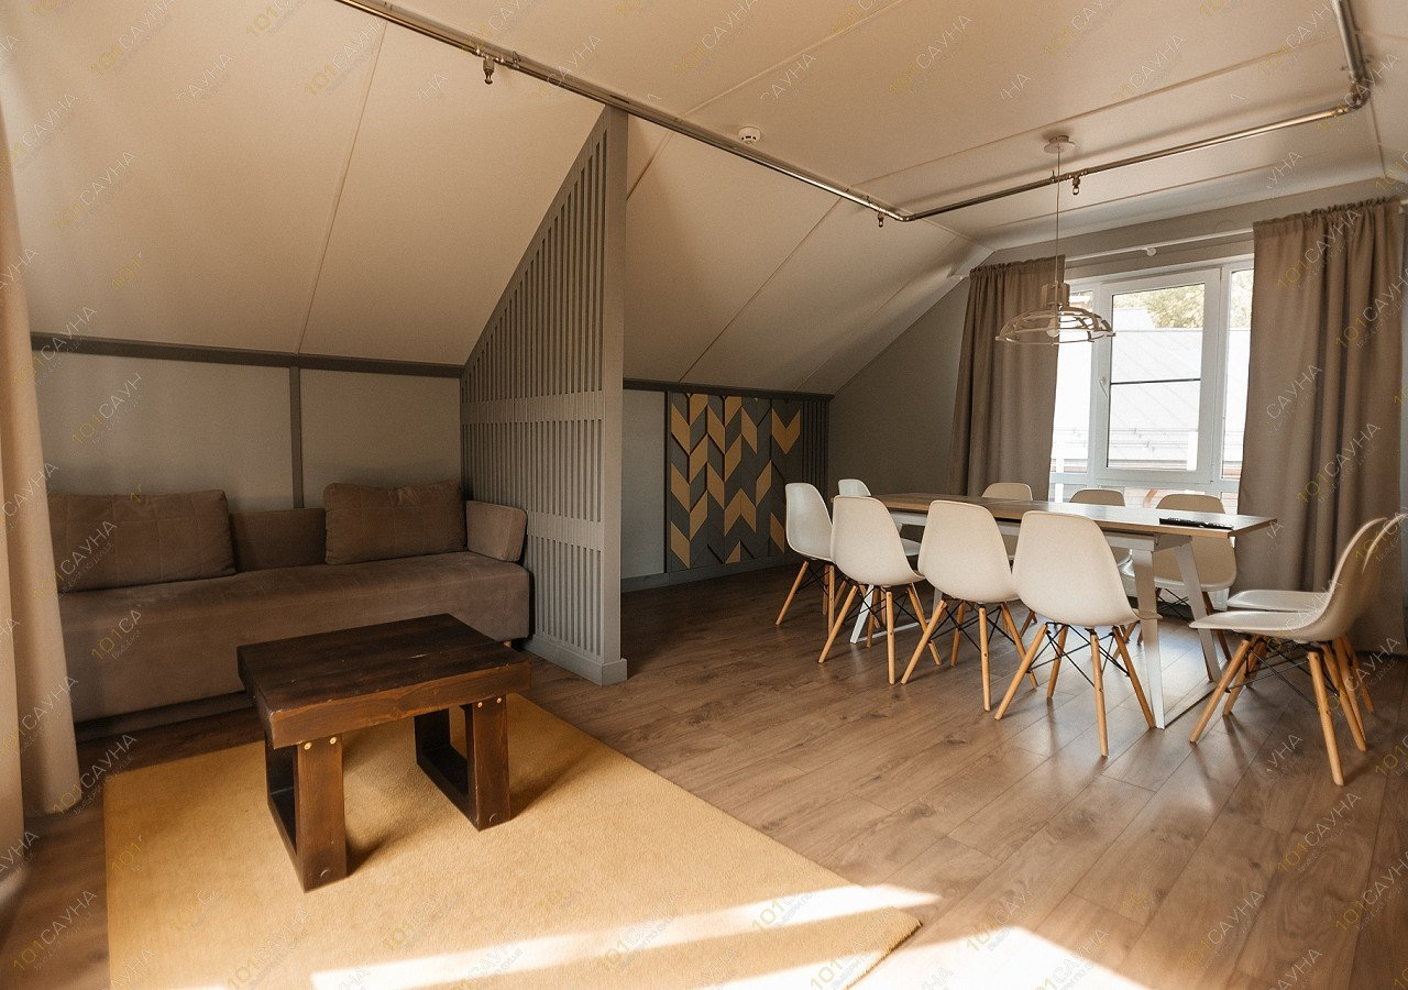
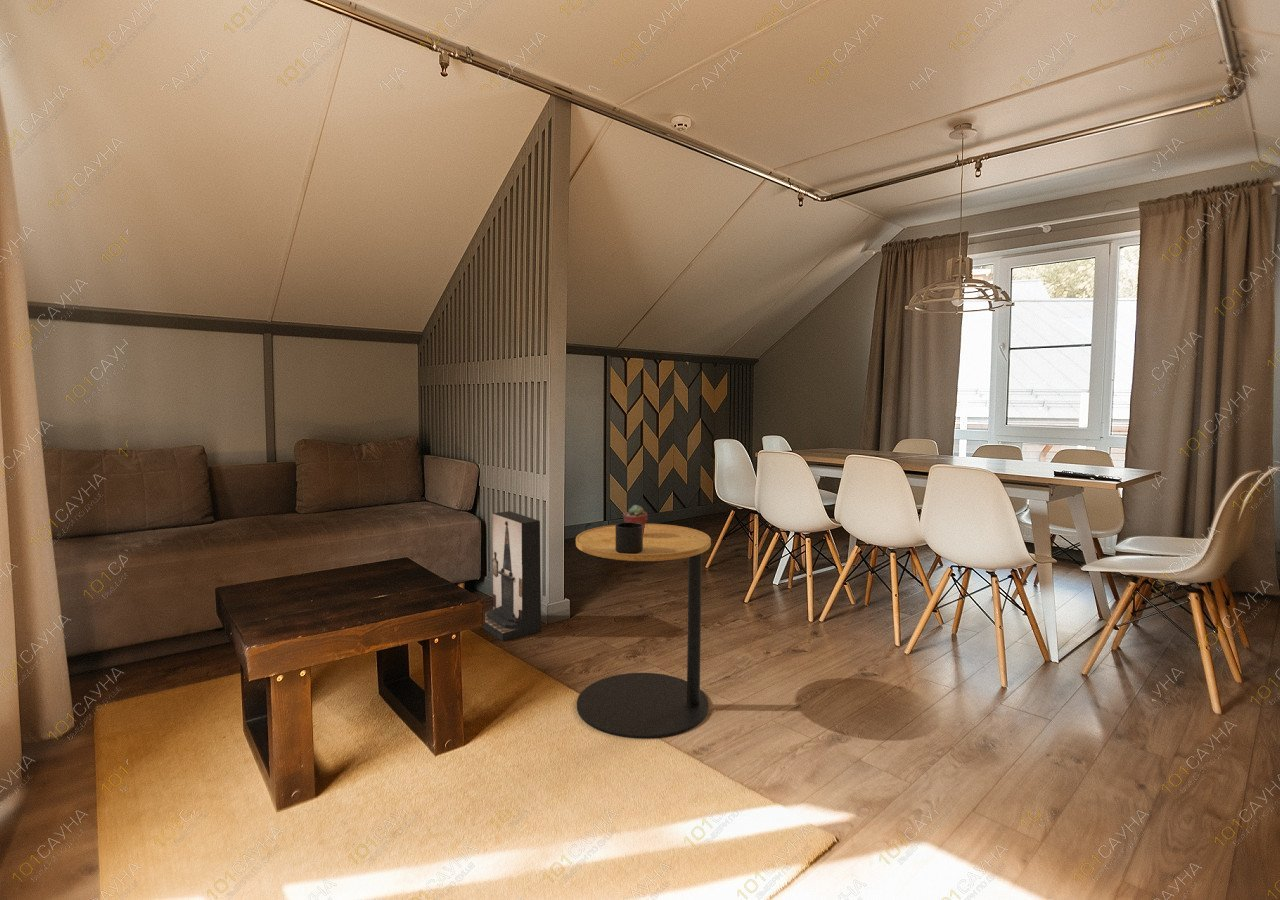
+ speaker (506, 573)
+ potted succulent (635, 518)
+ mug (629, 535)
+ side table (688, 621)
